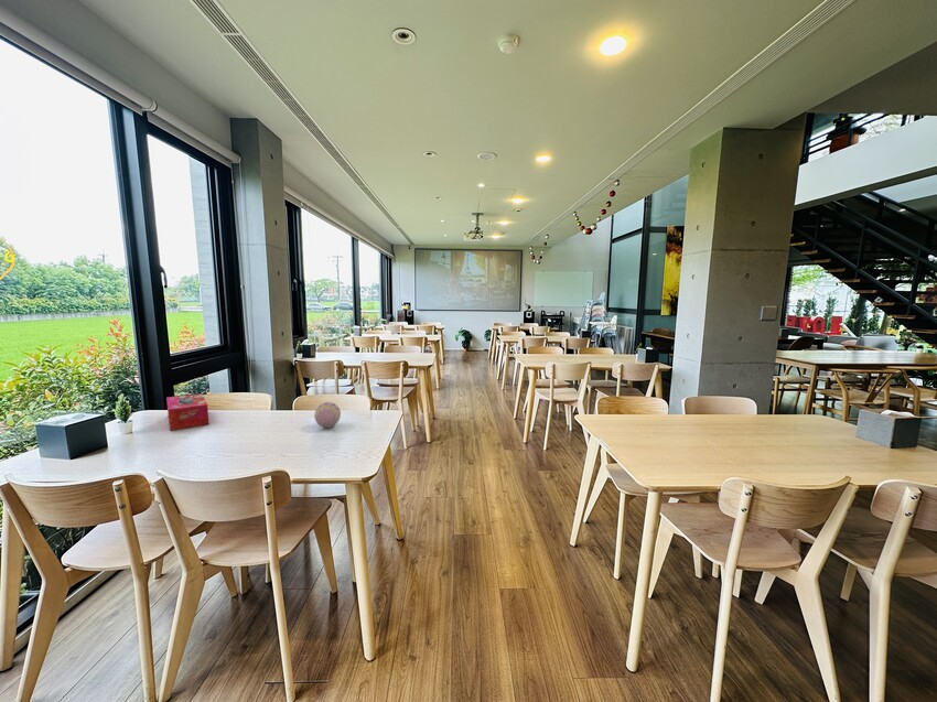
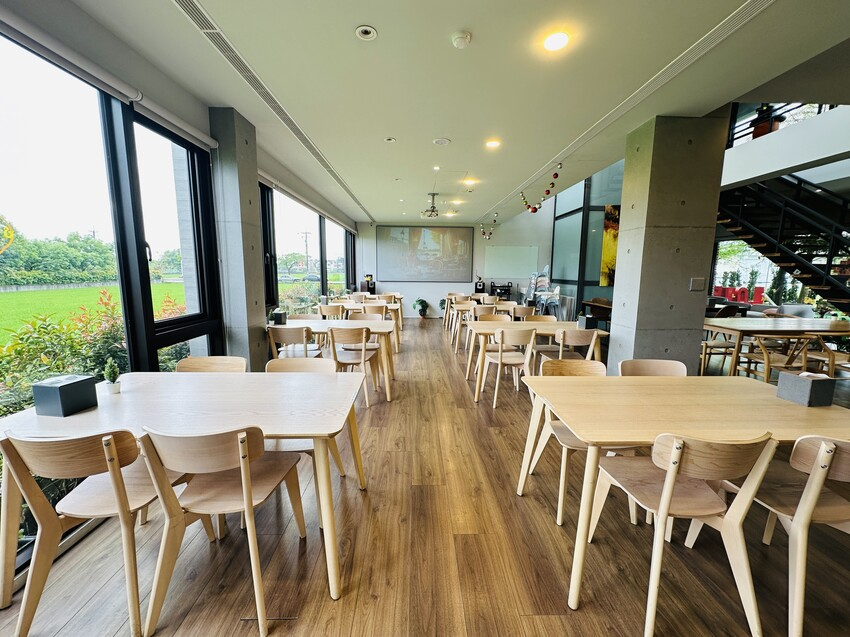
- tissue box (186, 410)
- decorative egg (327, 414)
